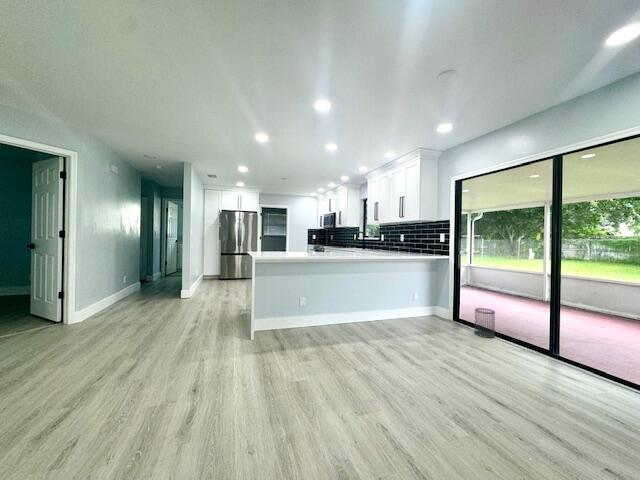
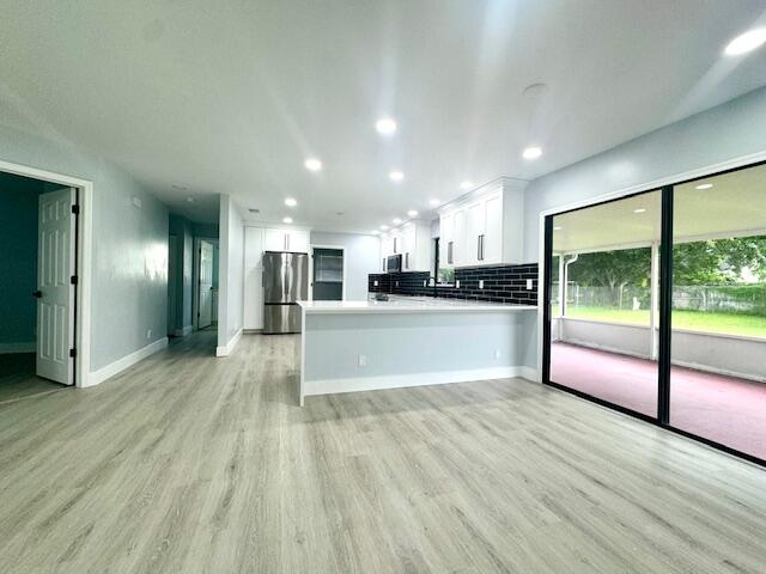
- wastebasket (485, 322)
